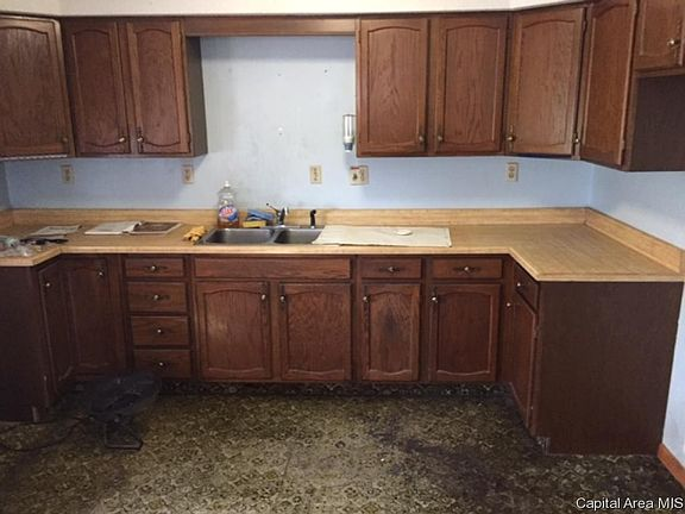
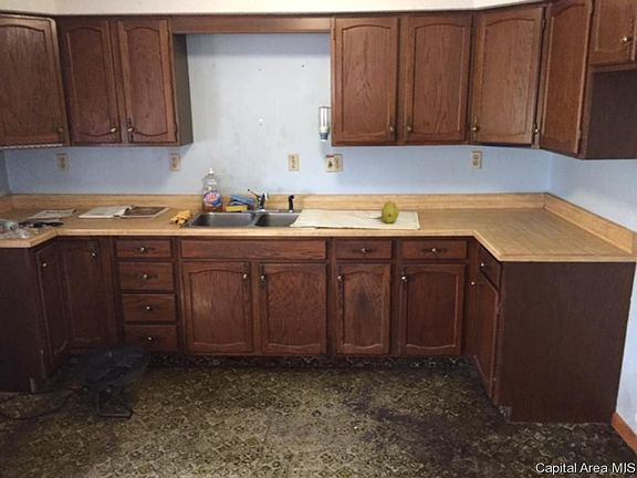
+ fruit (389, 211)
